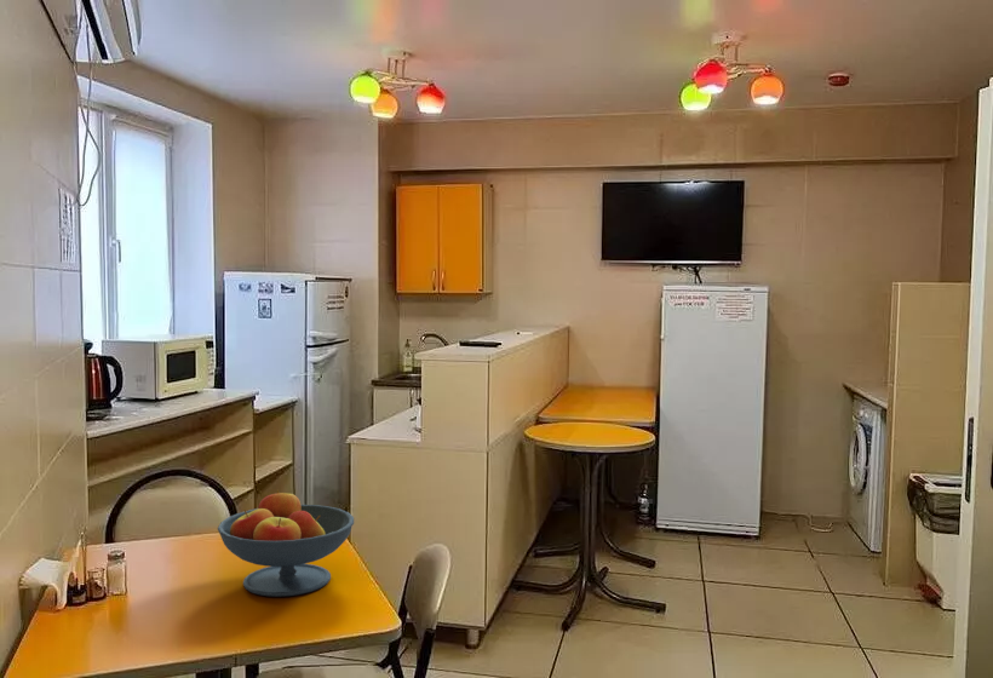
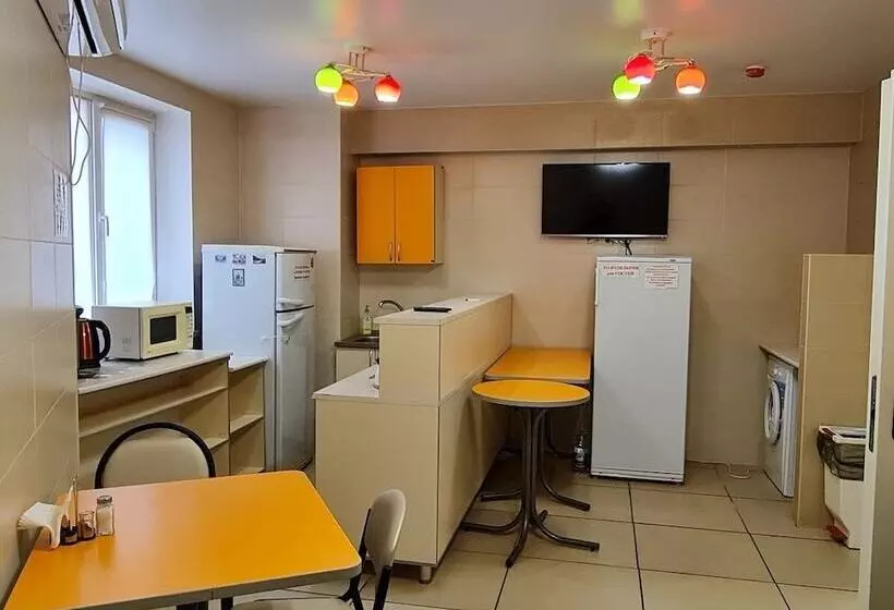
- fruit bowl (287, 540)
